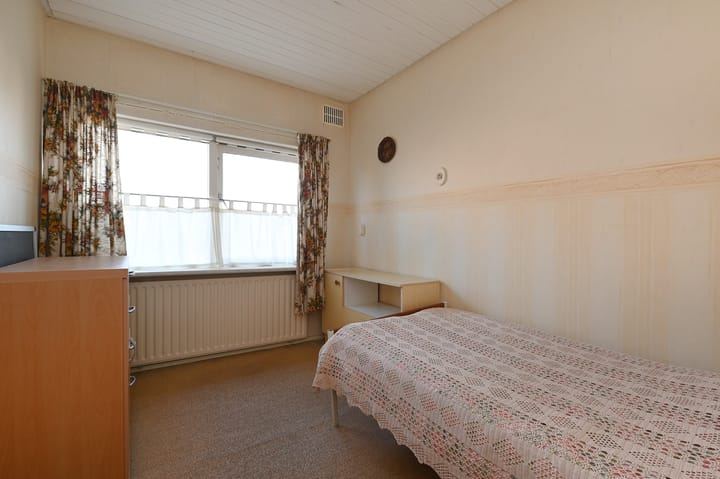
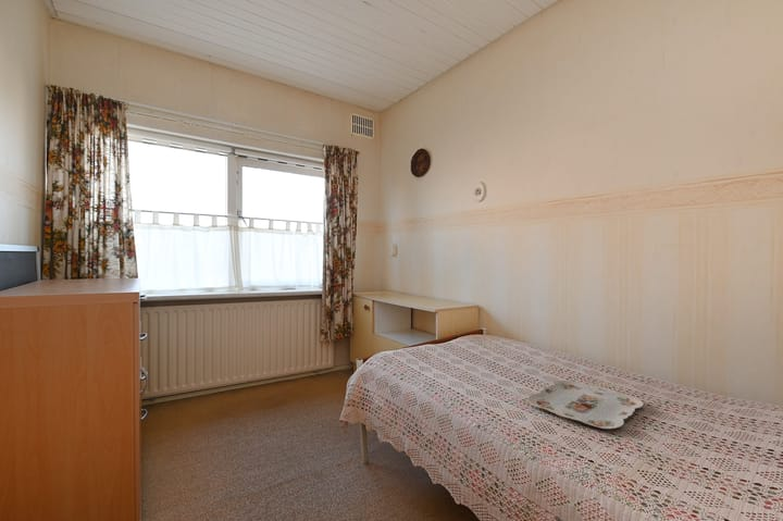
+ serving tray (584, 401)
